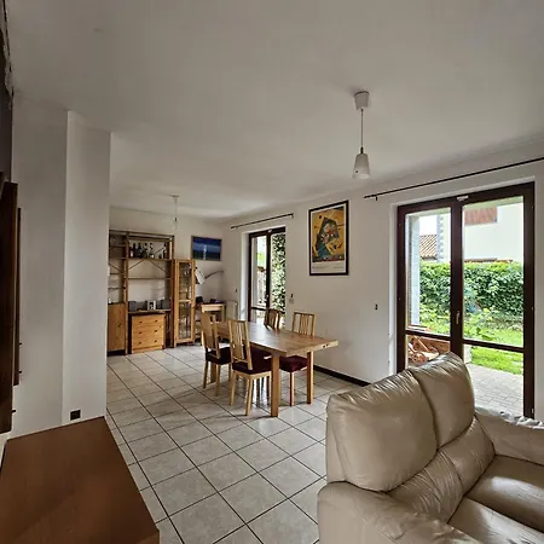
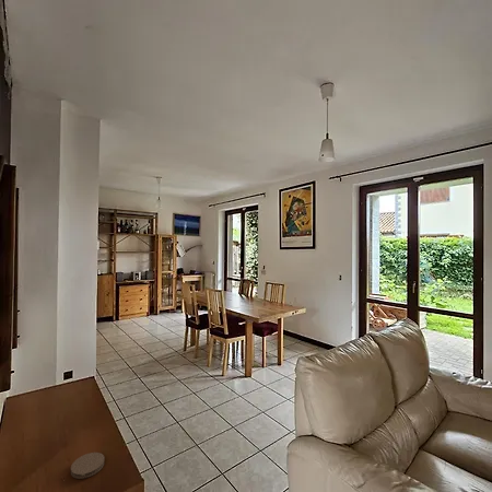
+ coaster (87, 465)
